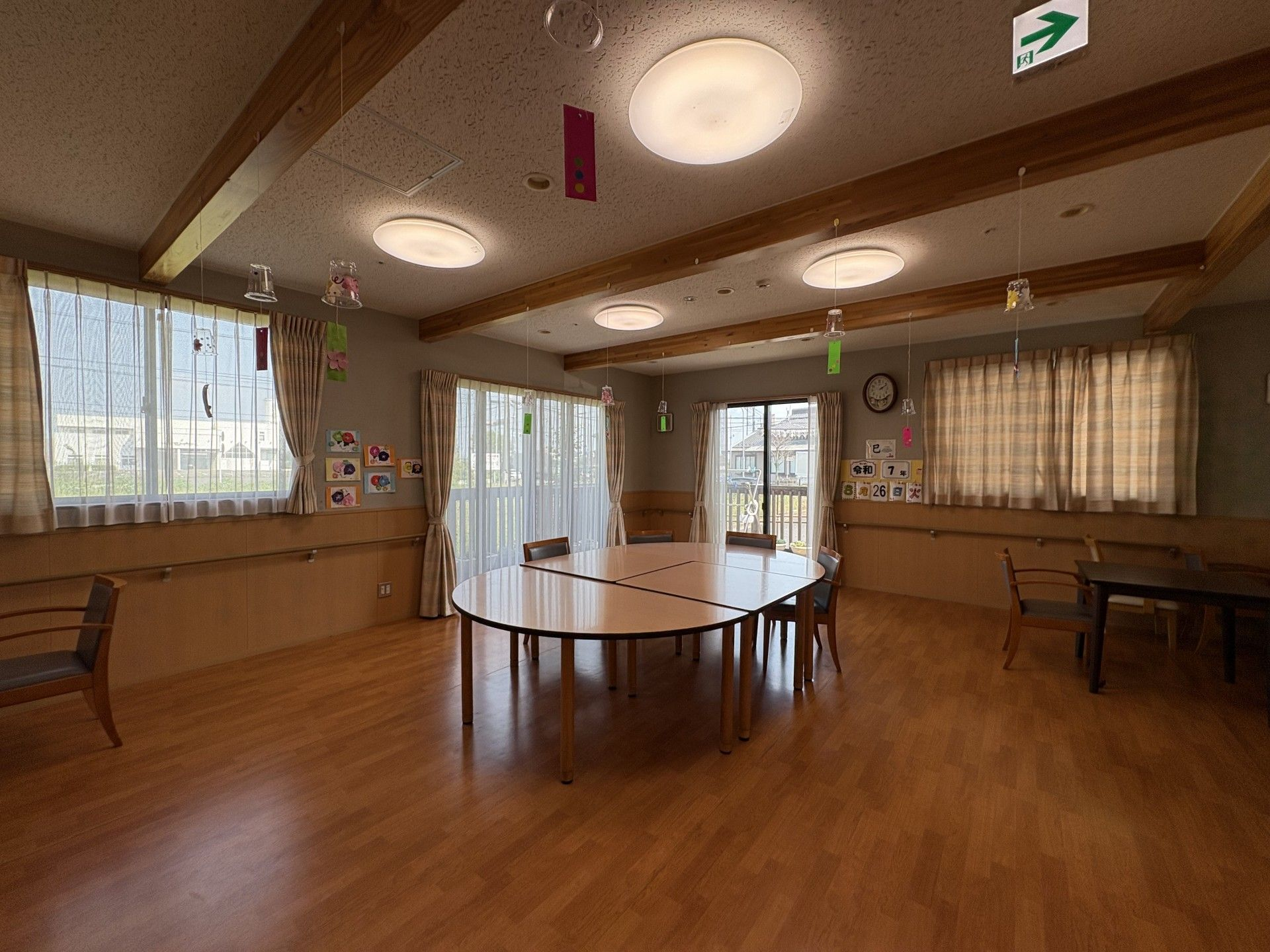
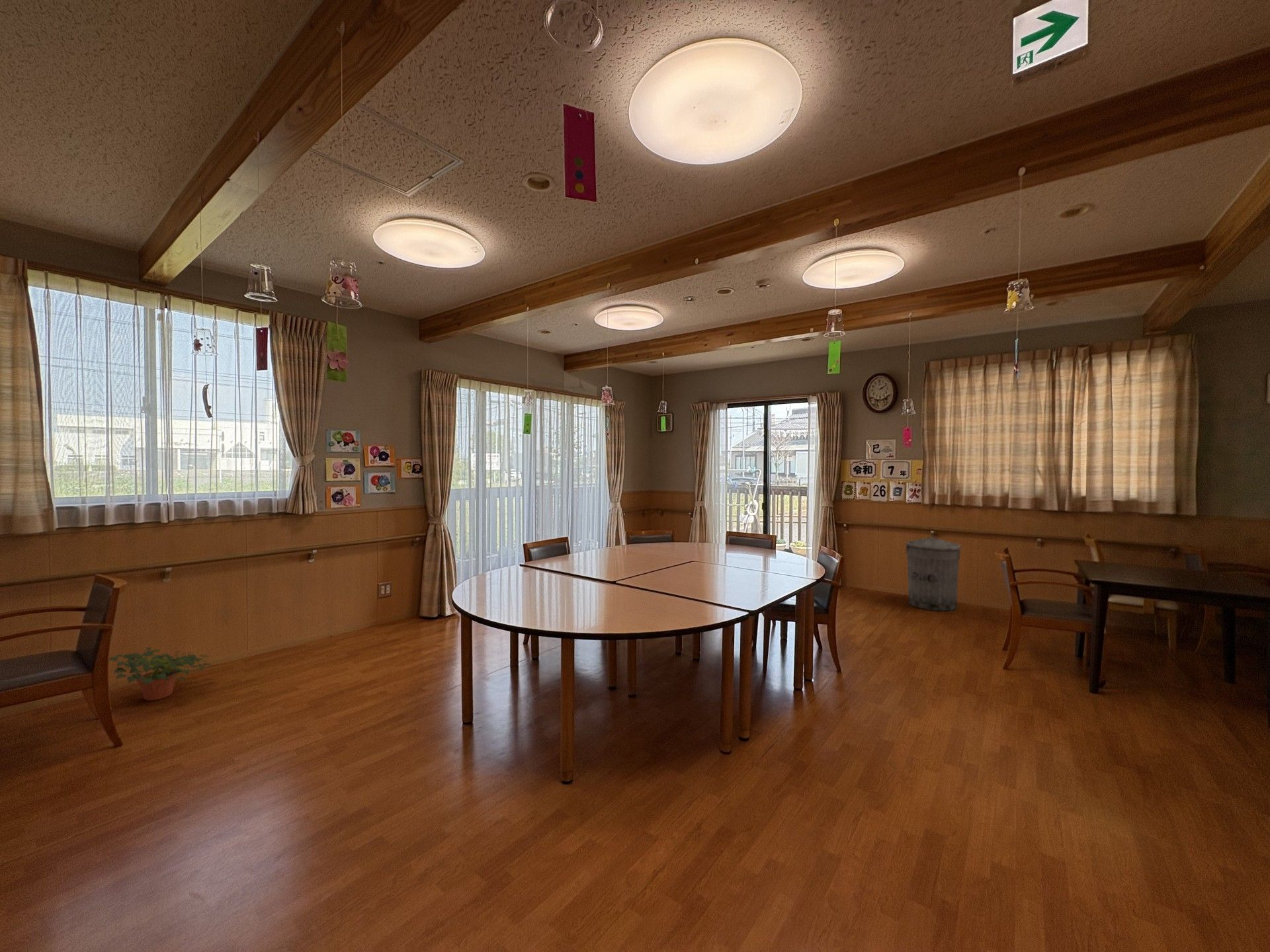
+ trash can (932, 571)
+ potted plant (164, 672)
